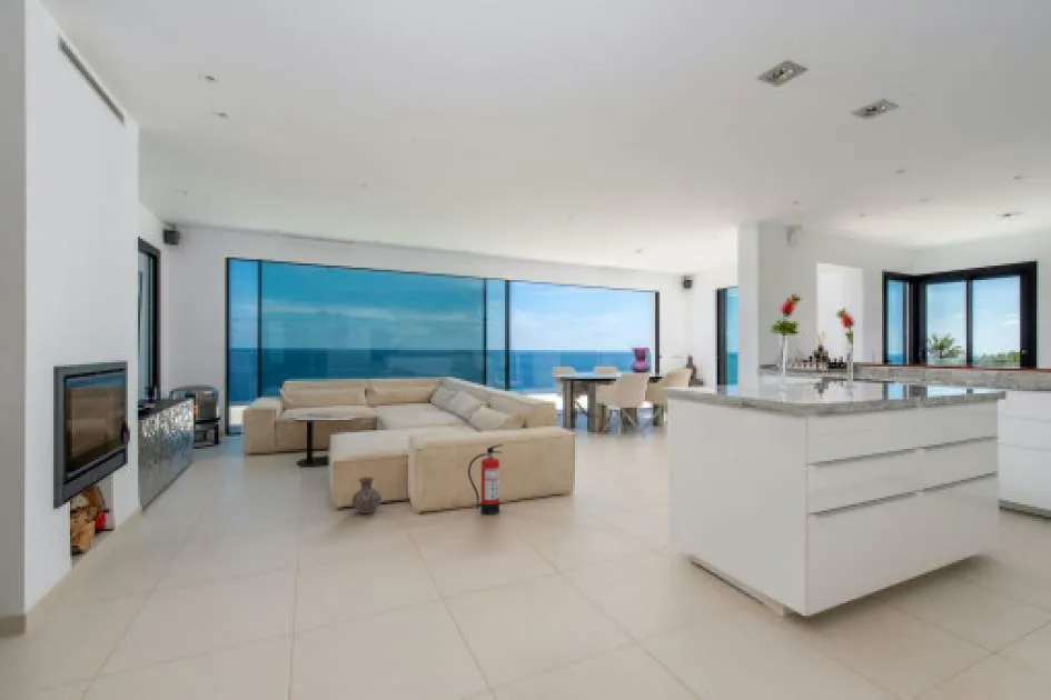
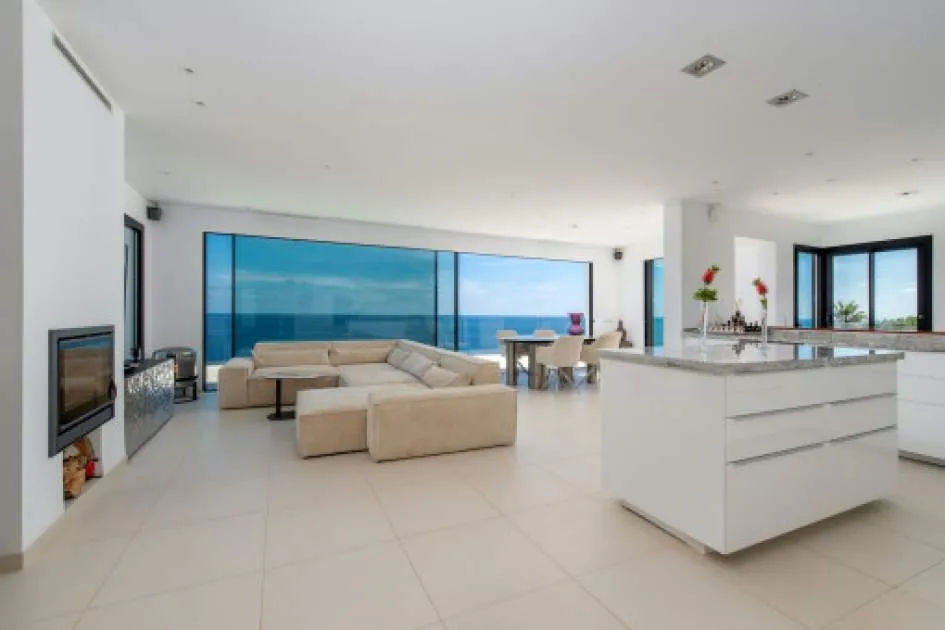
- fire extinguisher (485, 478)
- ceramic jug (366, 494)
